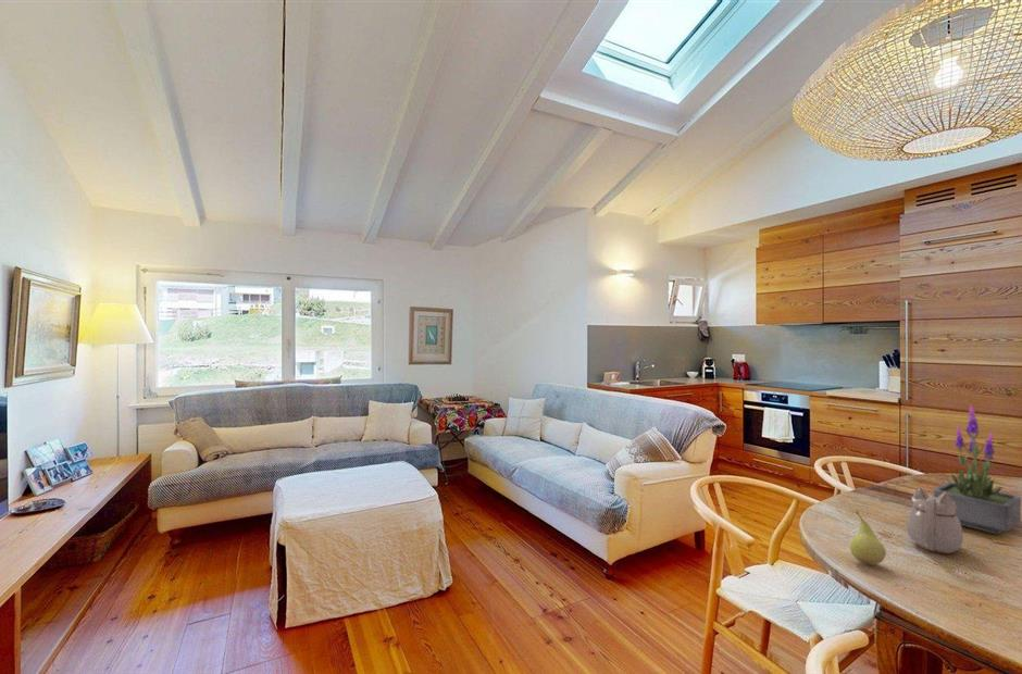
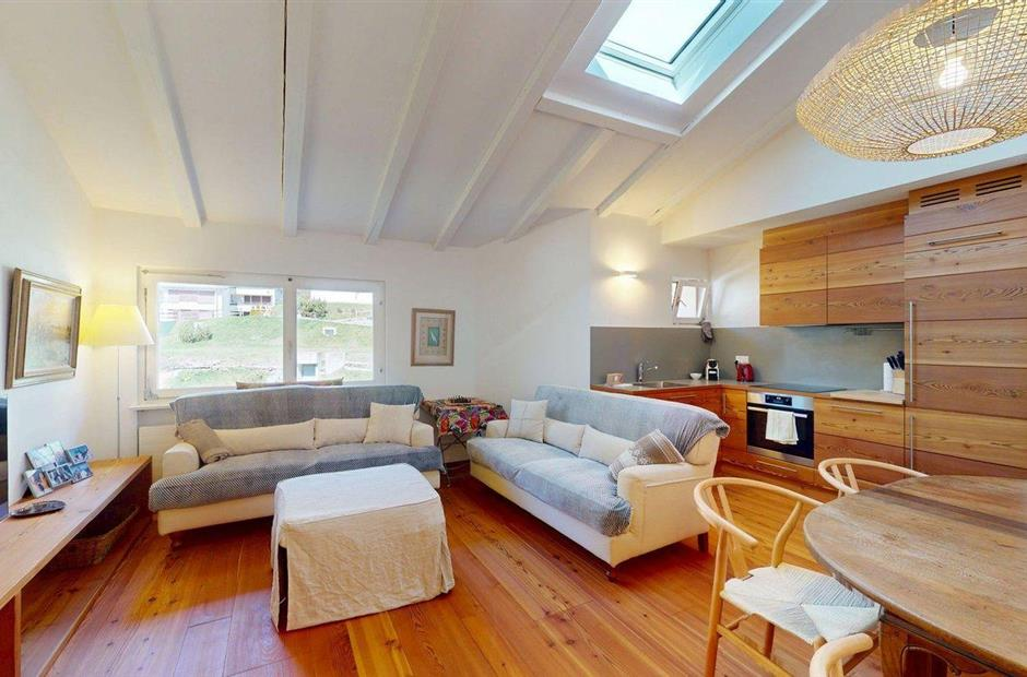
- fruit (867, 538)
- teapot (933, 519)
- potted plant (975, 464)
